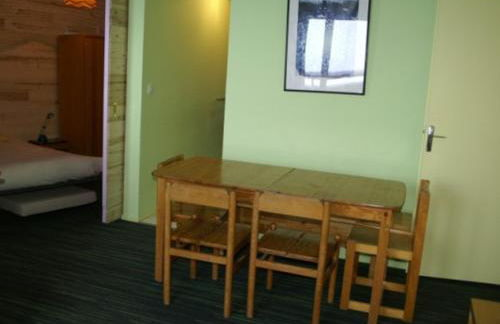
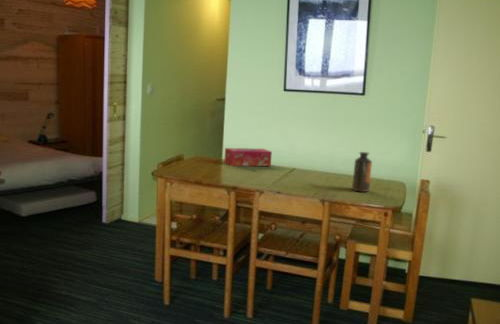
+ tissue box (247, 156)
+ bottle (362, 171)
